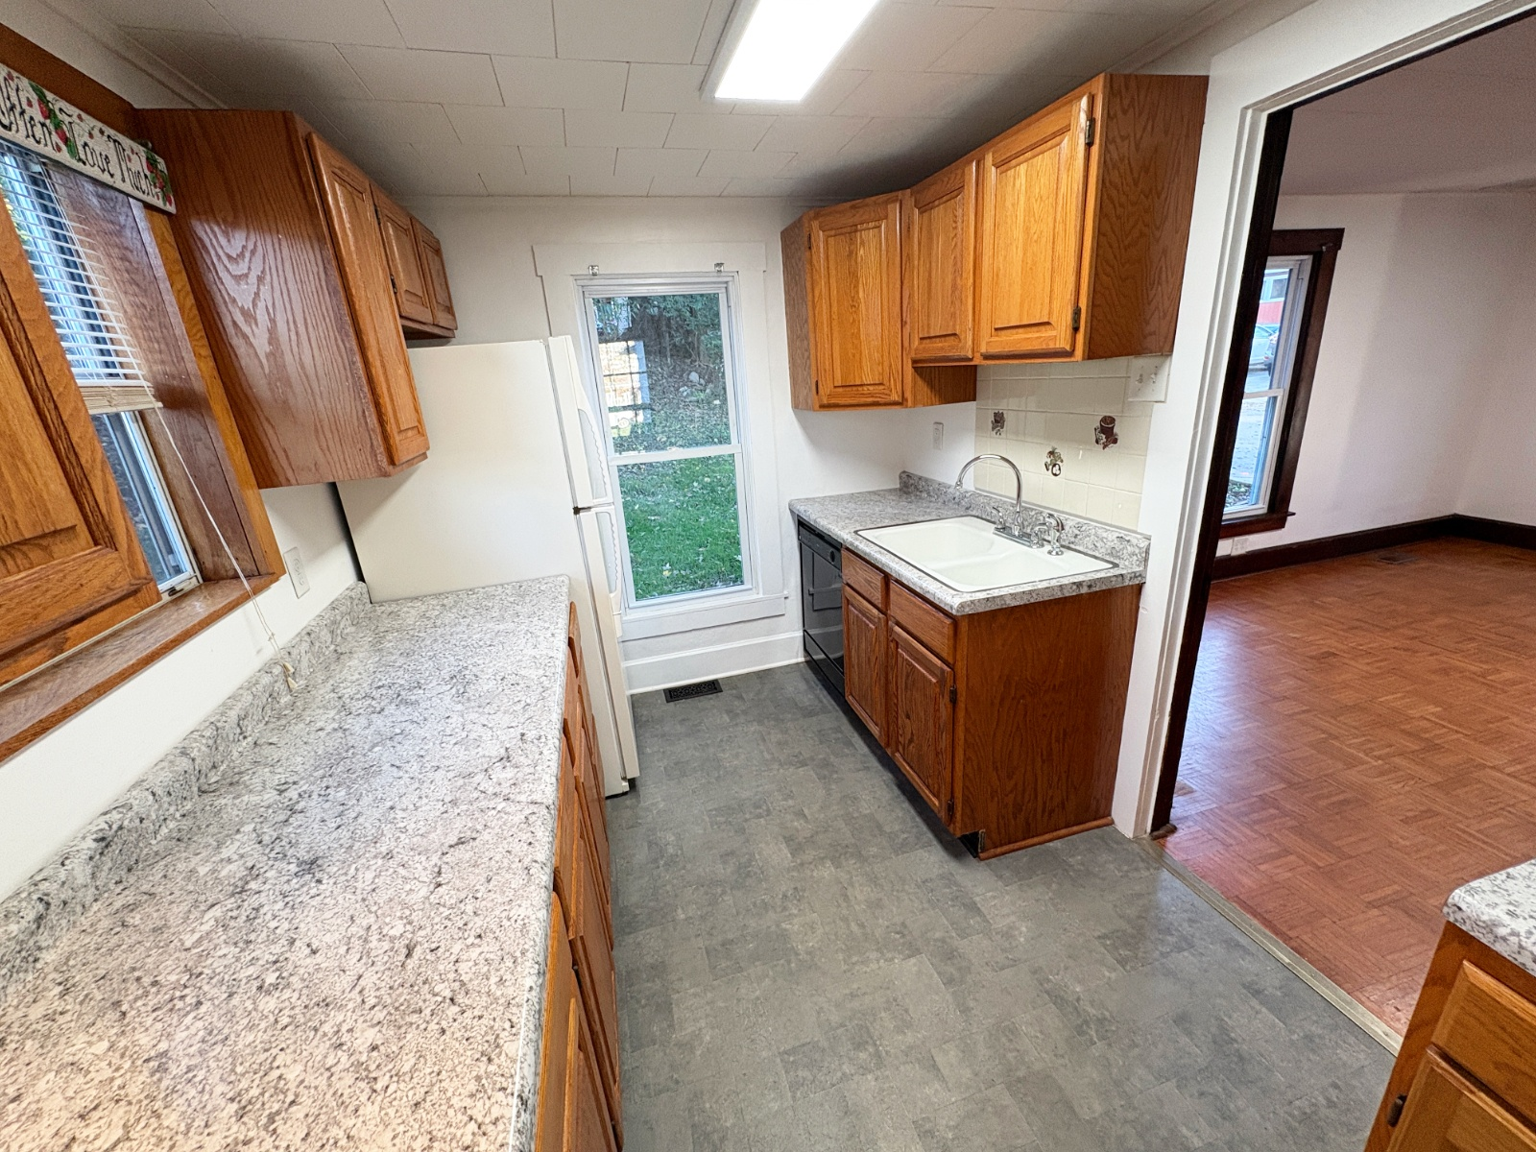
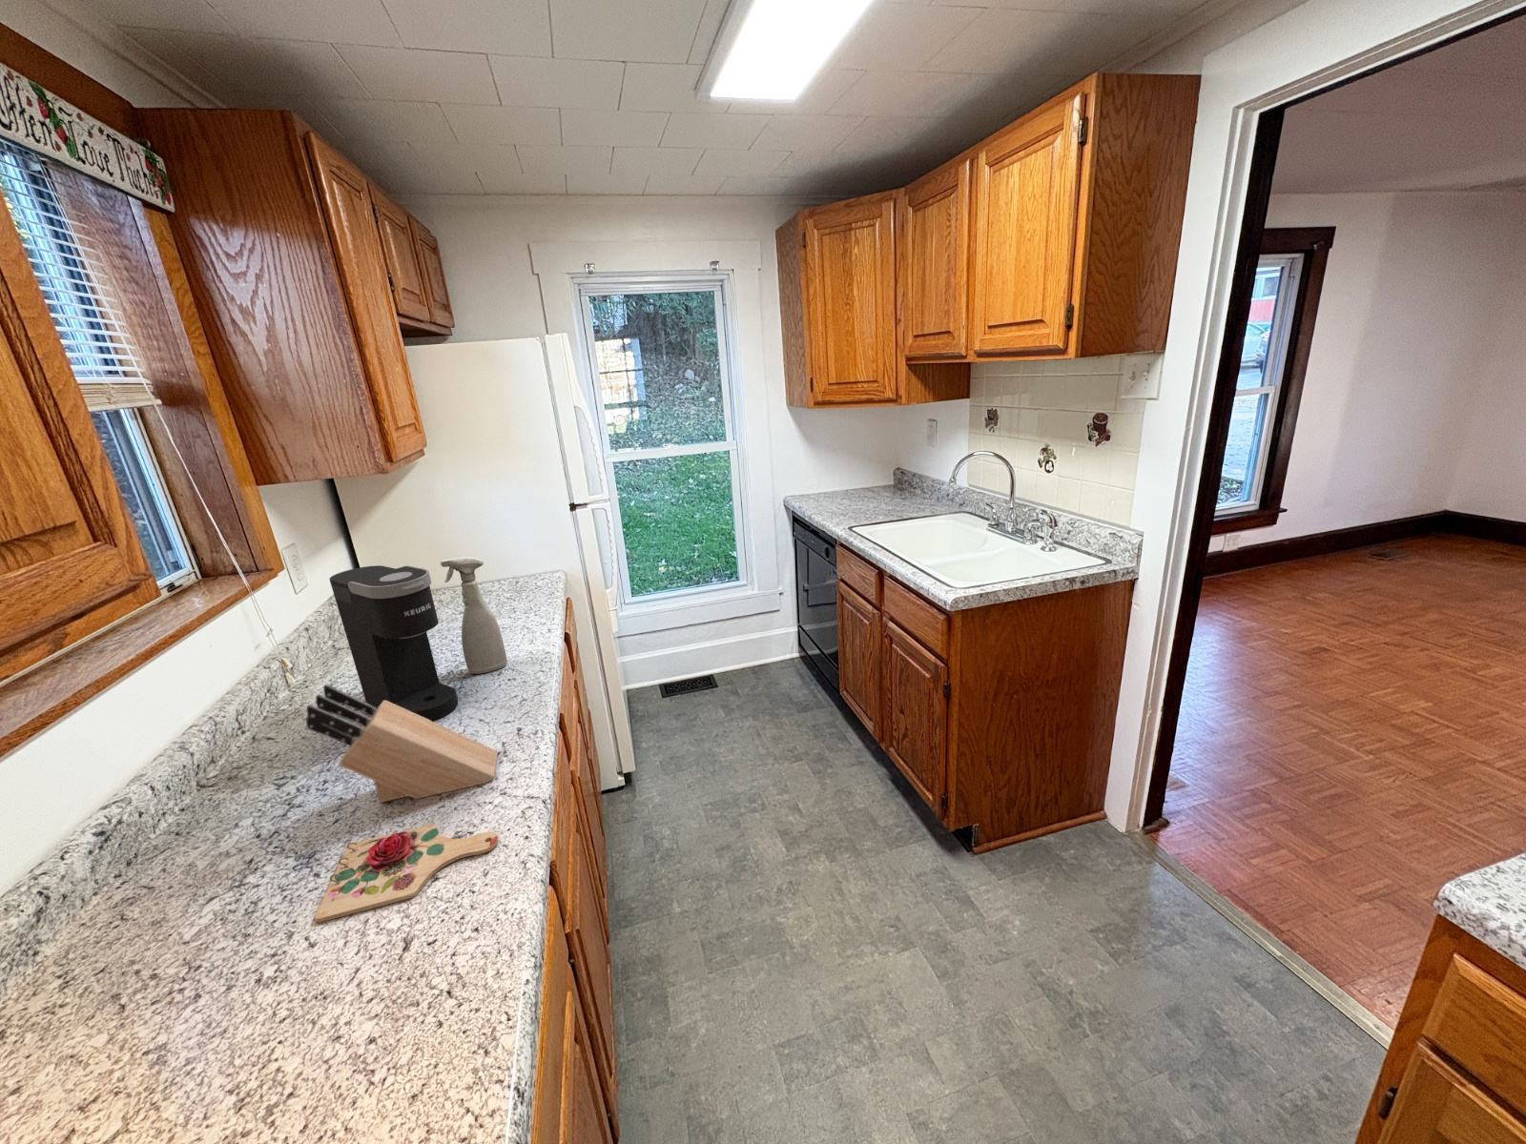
+ coffee maker (395, 639)
+ cutting board (416, 854)
+ spray bottle (476, 613)
+ knife block (405, 734)
